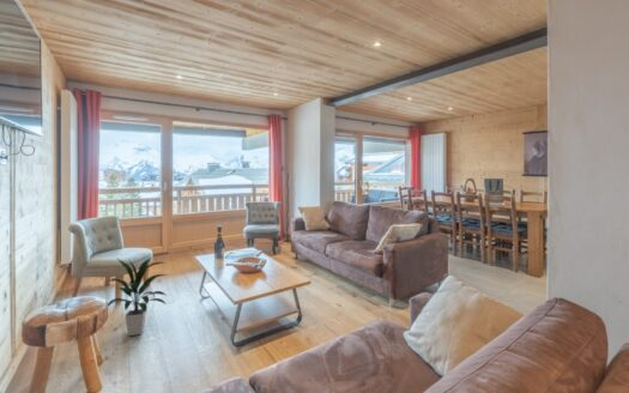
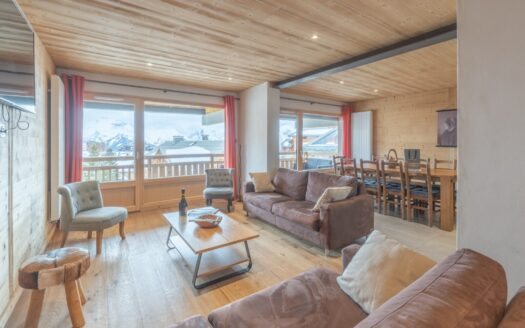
- indoor plant (138, 292)
